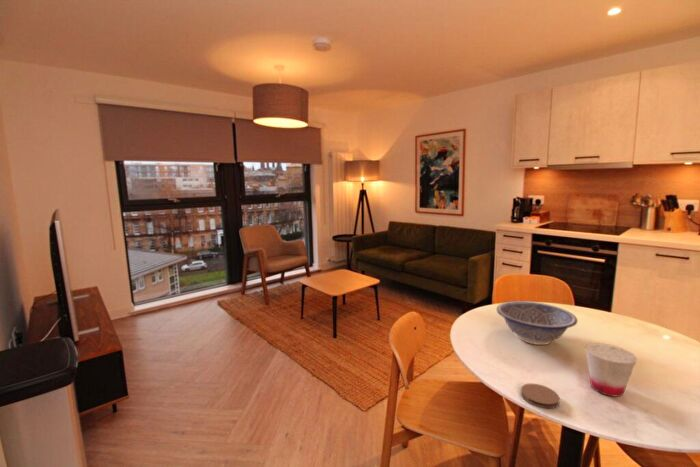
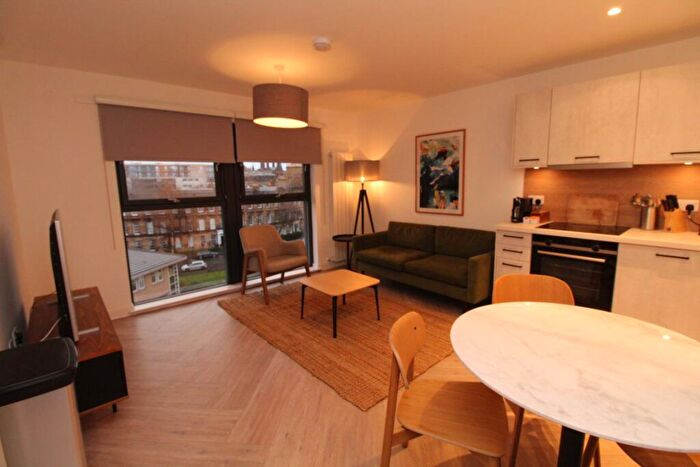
- cup (608, 370)
- coaster (539, 395)
- decorative bowl (534, 325)
